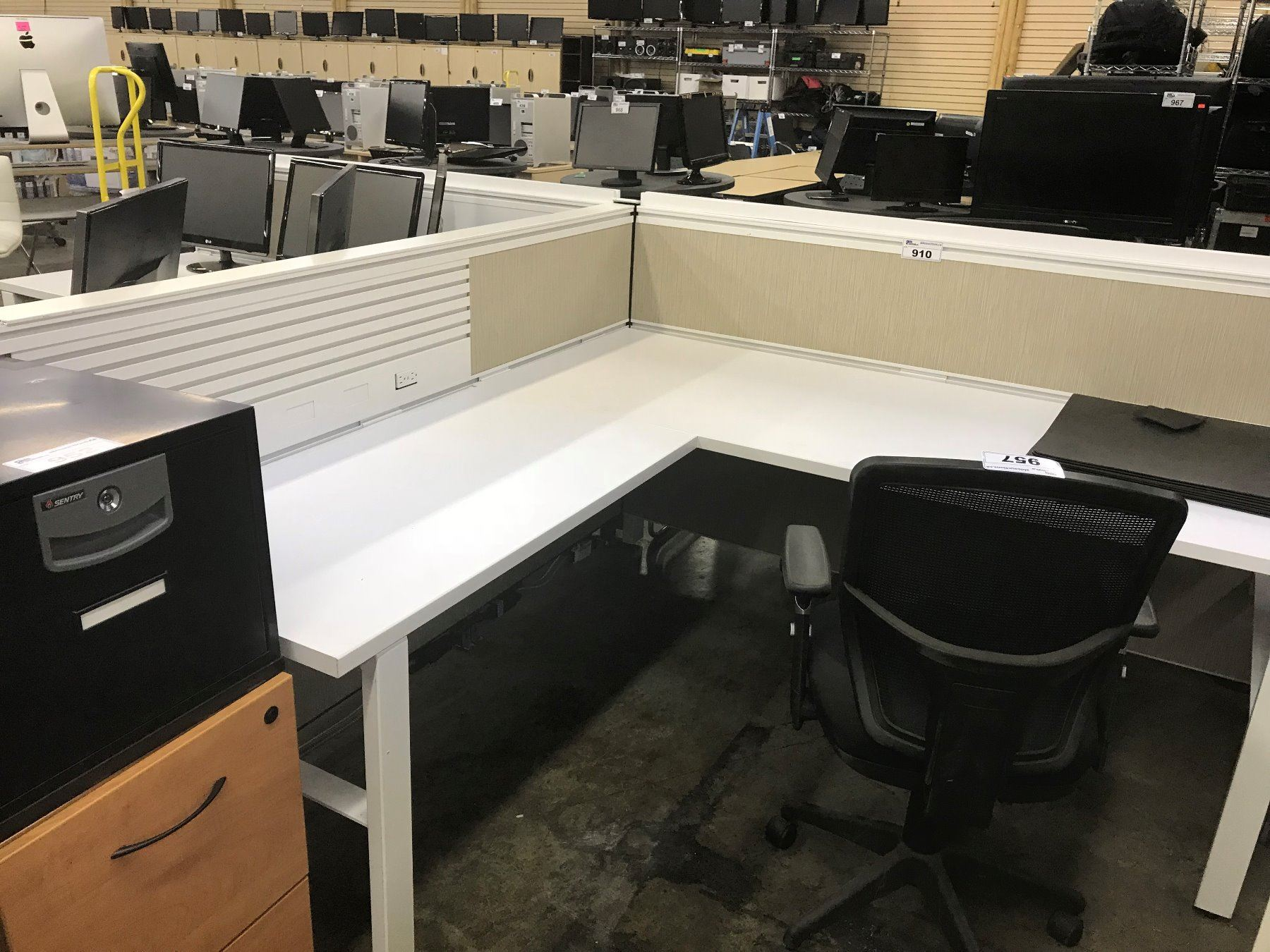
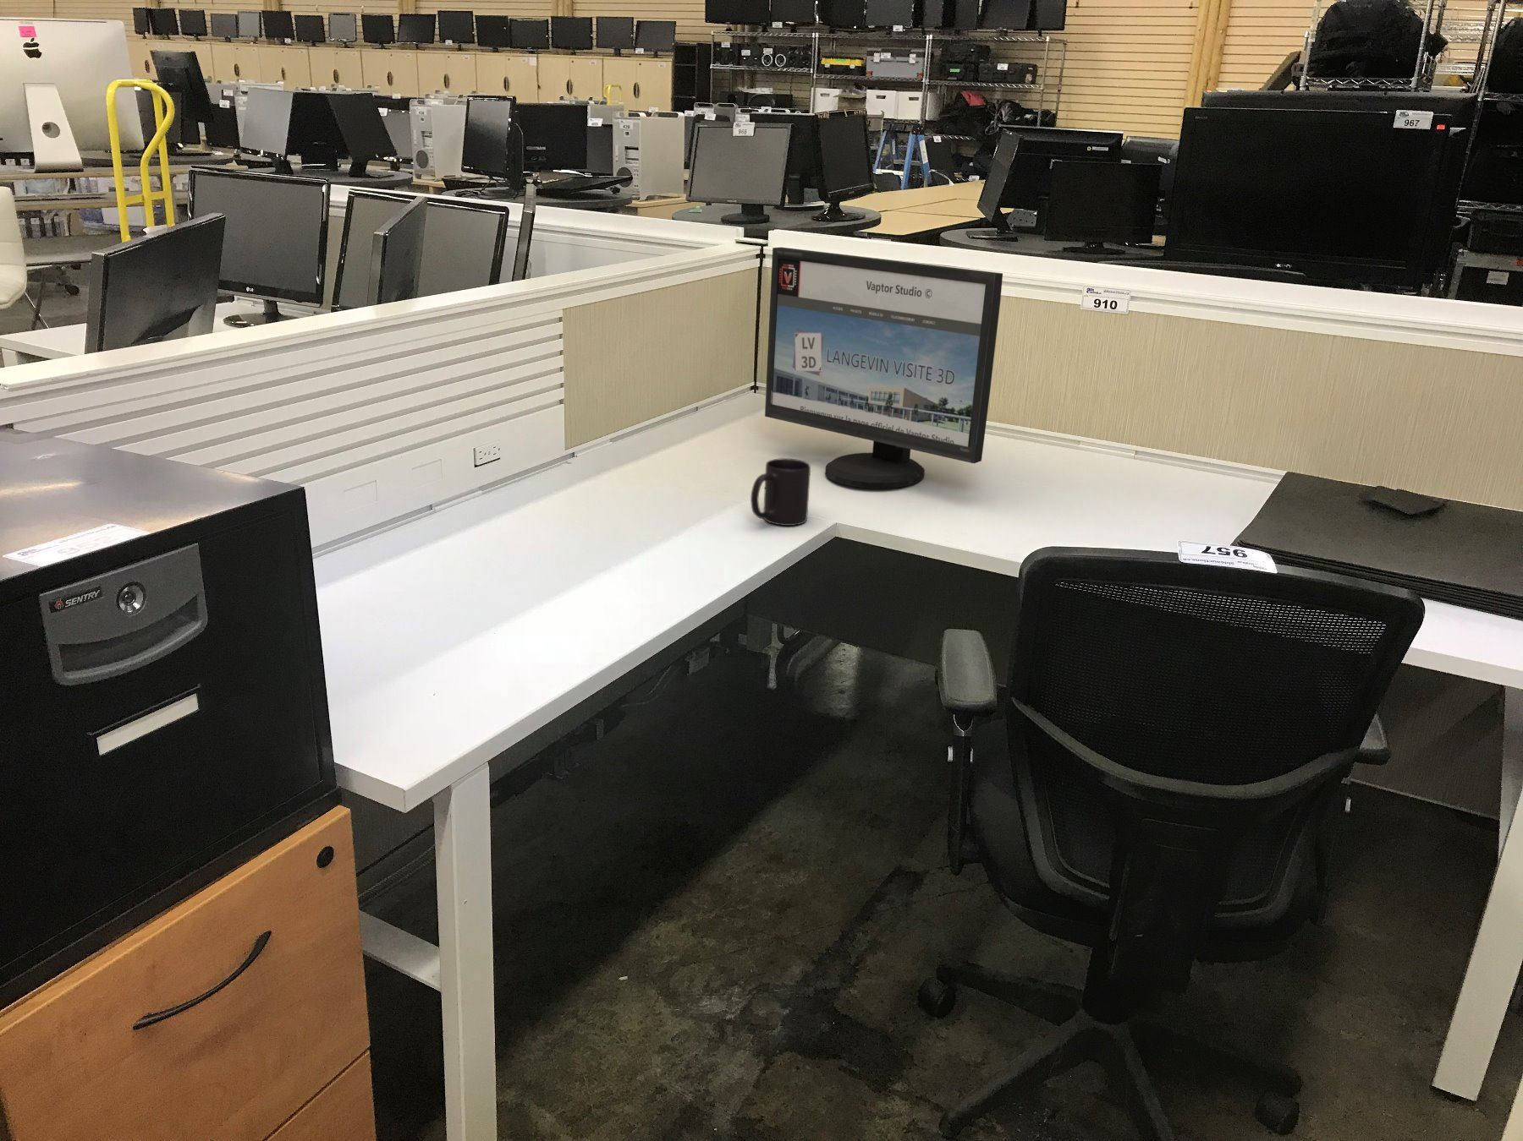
+ mug (777, 494)
+ computer monitor (881, 369)
